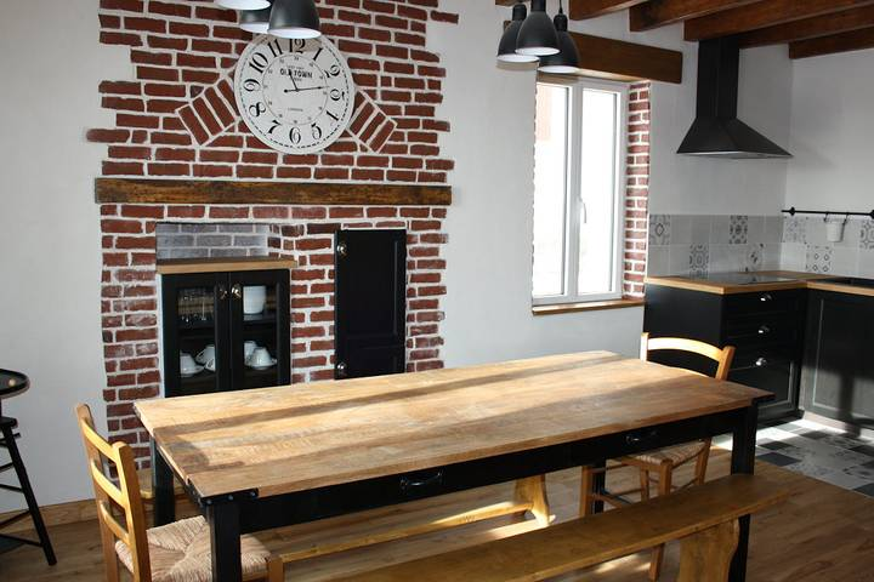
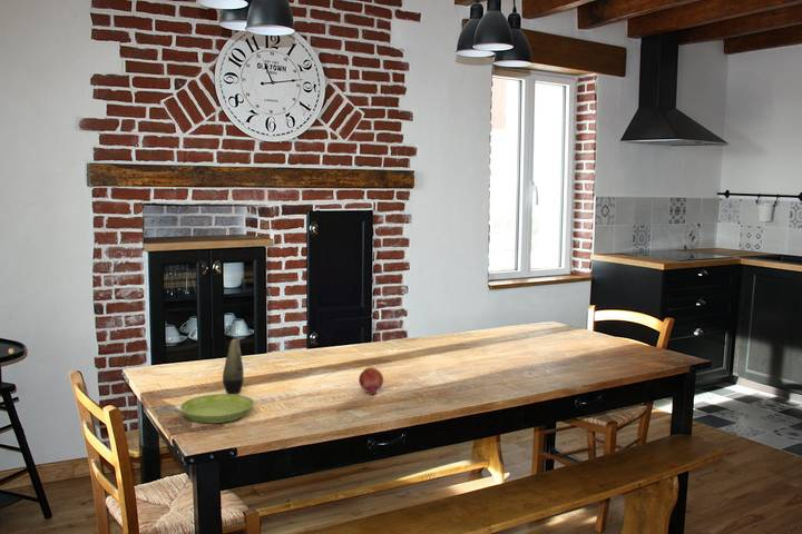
+ fruit (371, 379)
+ cosmetic container (233, 366)
+ saucer (217, 408)
